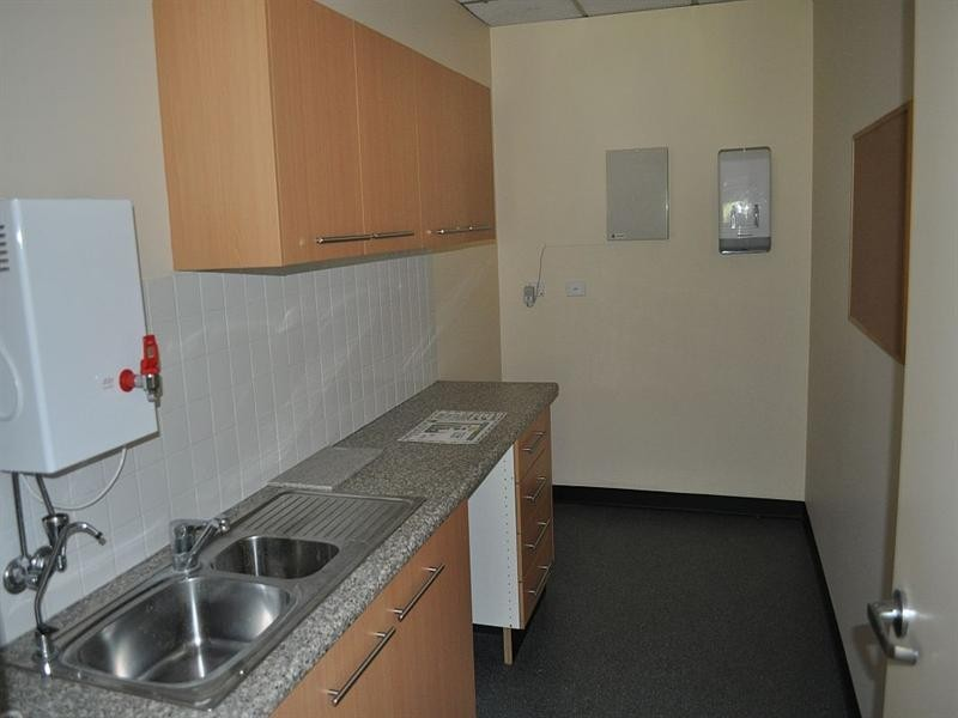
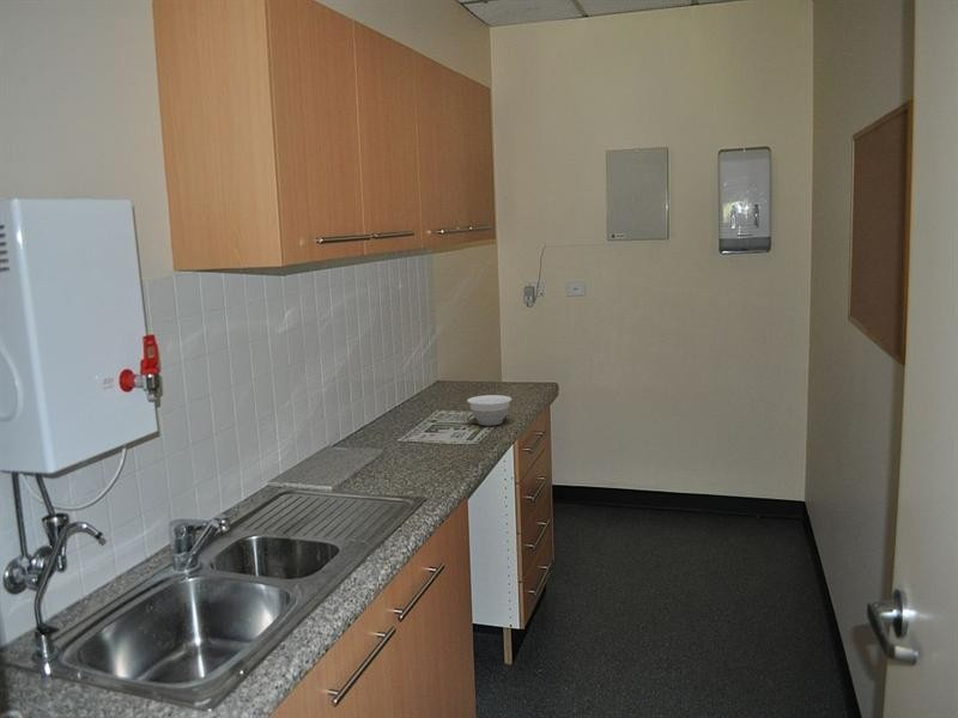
+ bowl (490, 410)
